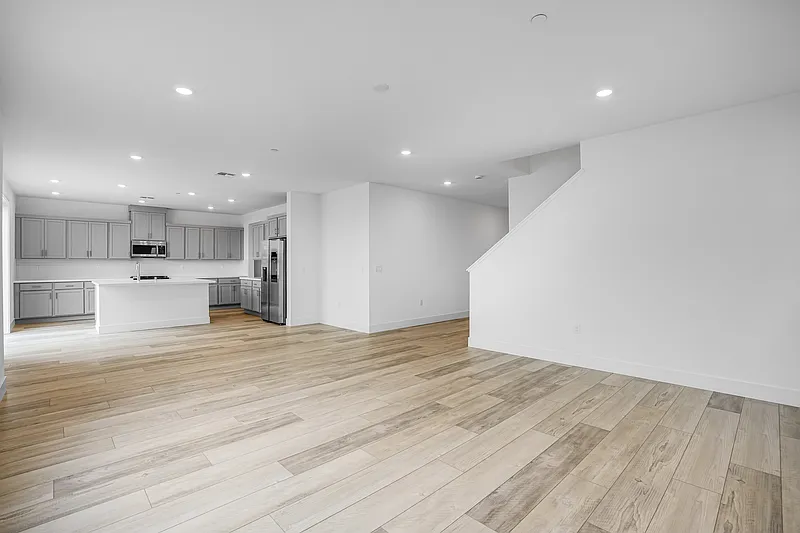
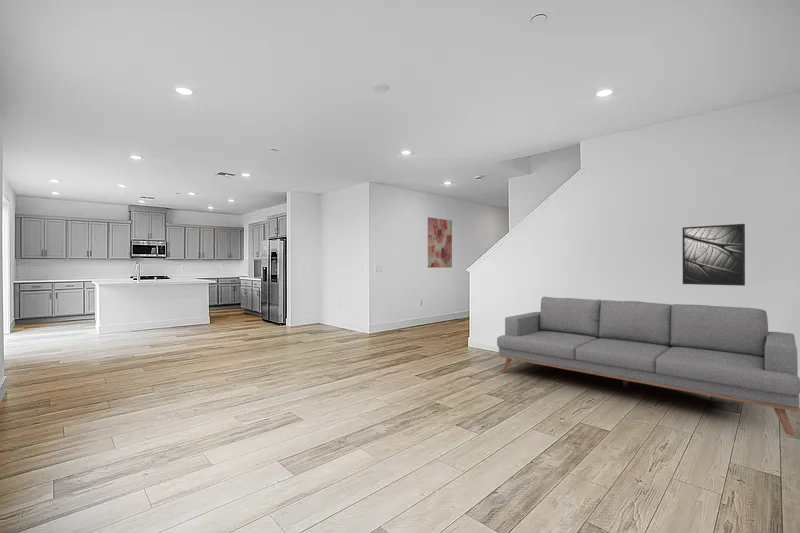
+ wall art (440, 243)
+ sofa (626, 344)
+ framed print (712, 255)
